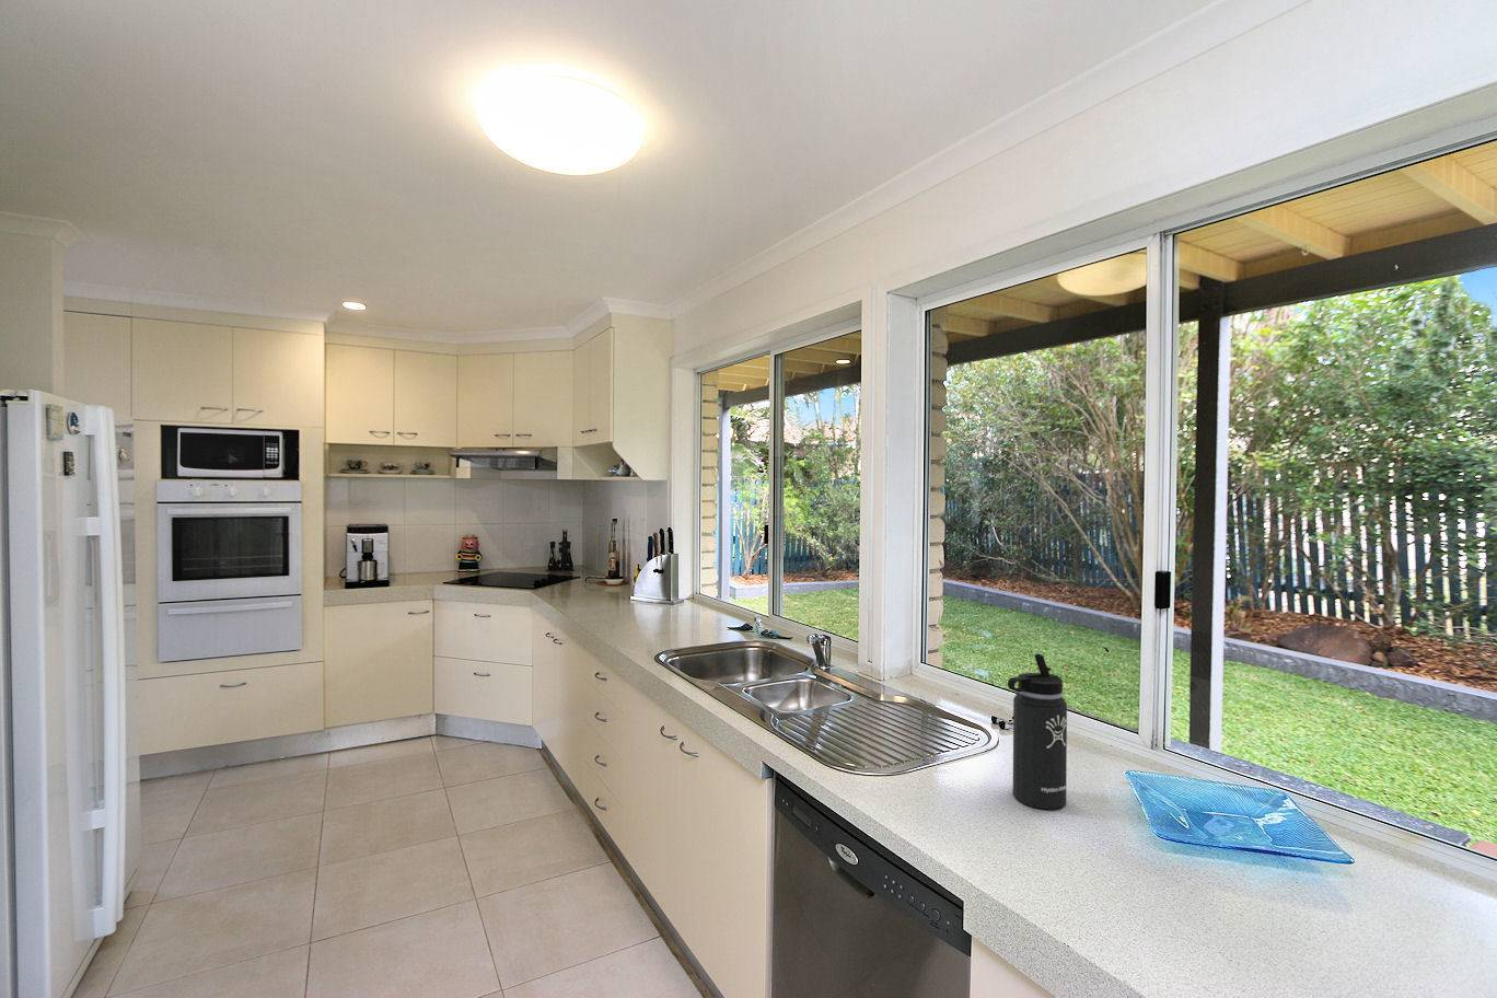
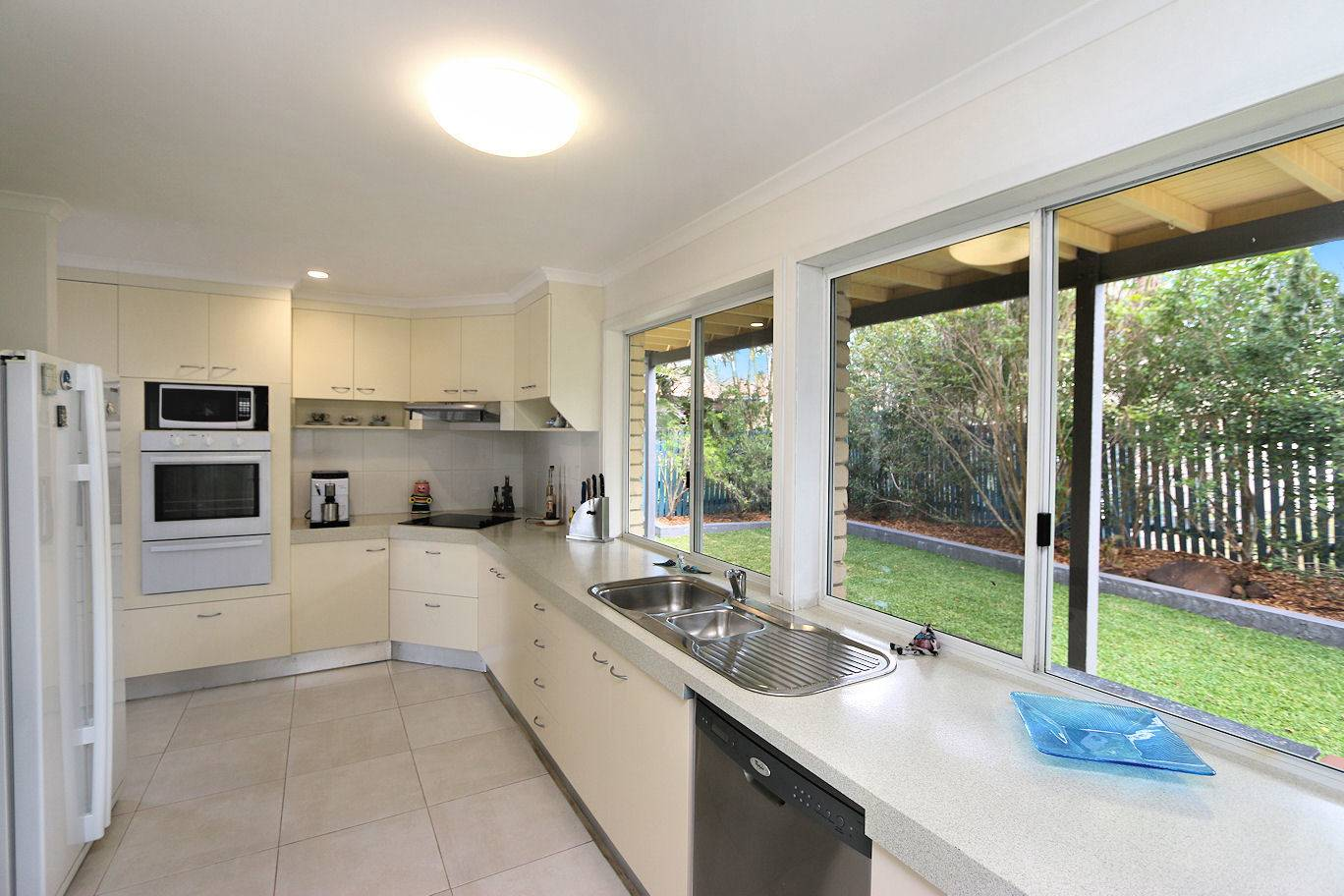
- thermos bottle (1034, 726)
